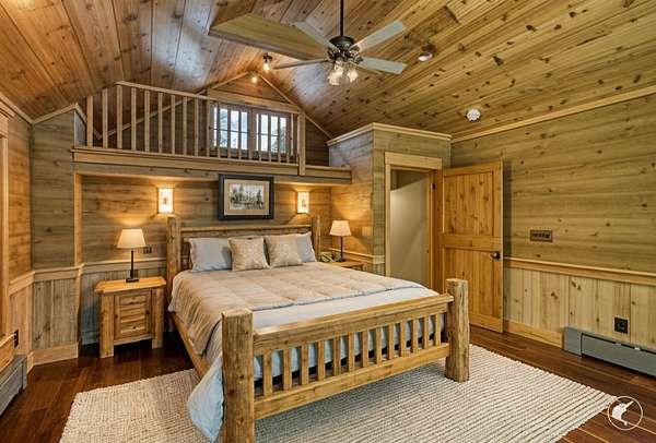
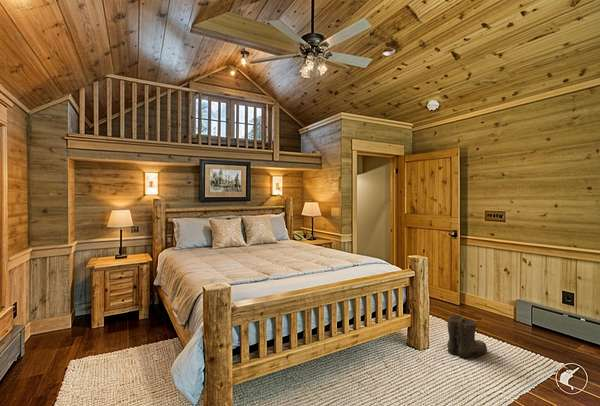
+ boots (466, 334)
